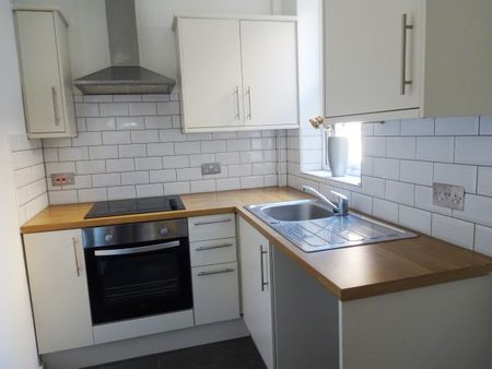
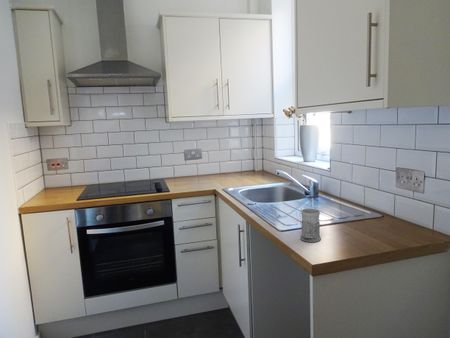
+ mug (312, 223)
